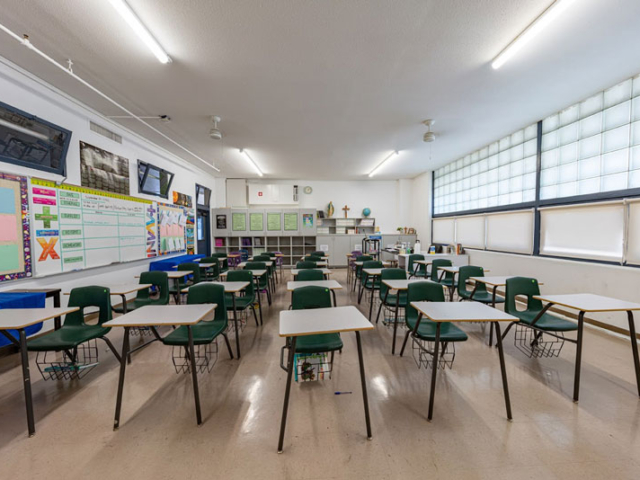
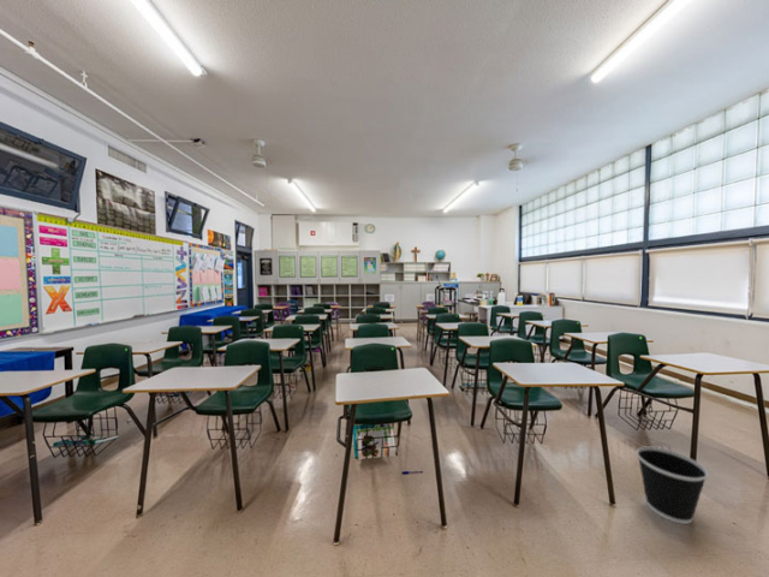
+ wastebasket (669, 486)
